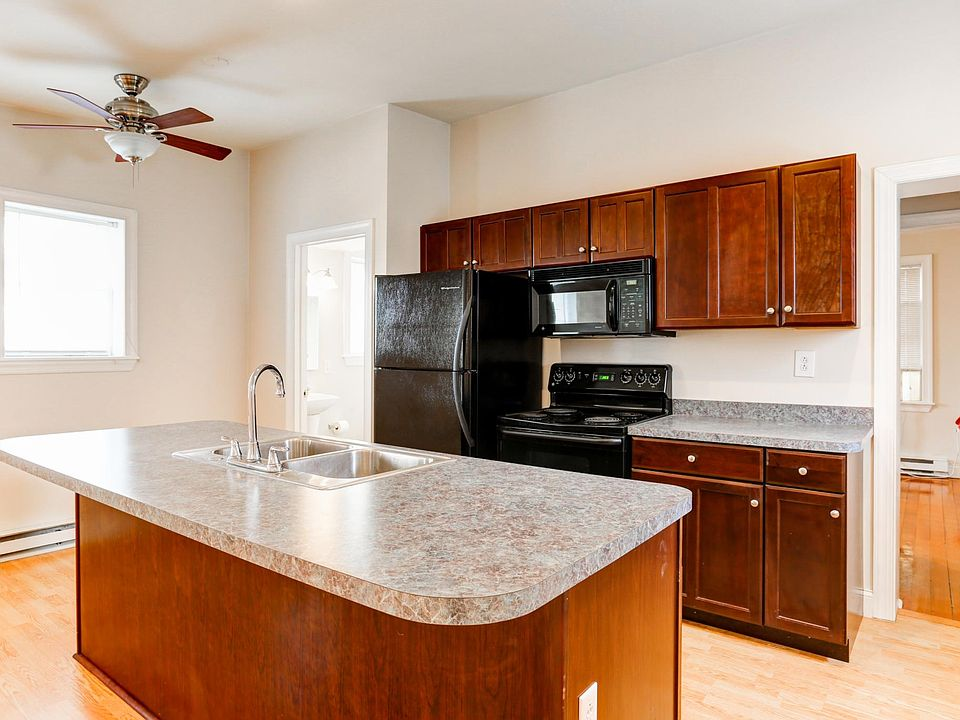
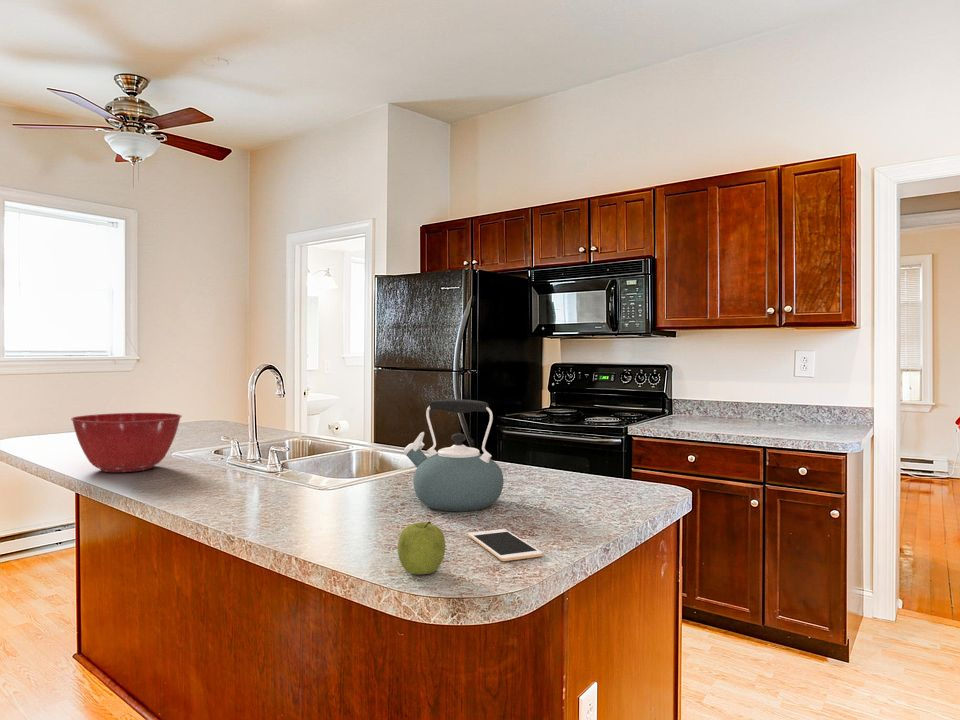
+ fruit (421, 545)
+ mixing bowl (128, 442)
+ cell phone (503, 543)
+ kettle (450, 450)
